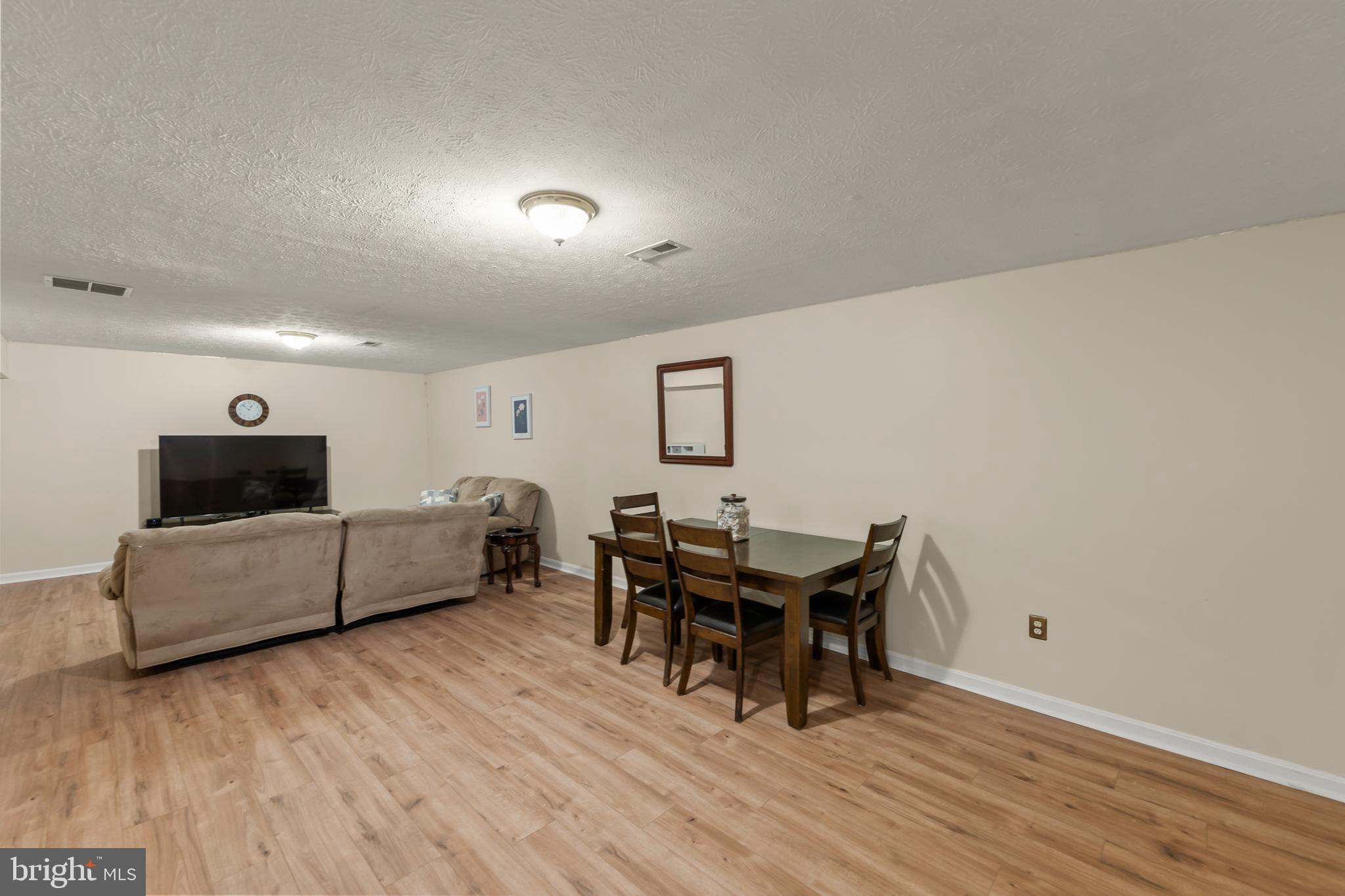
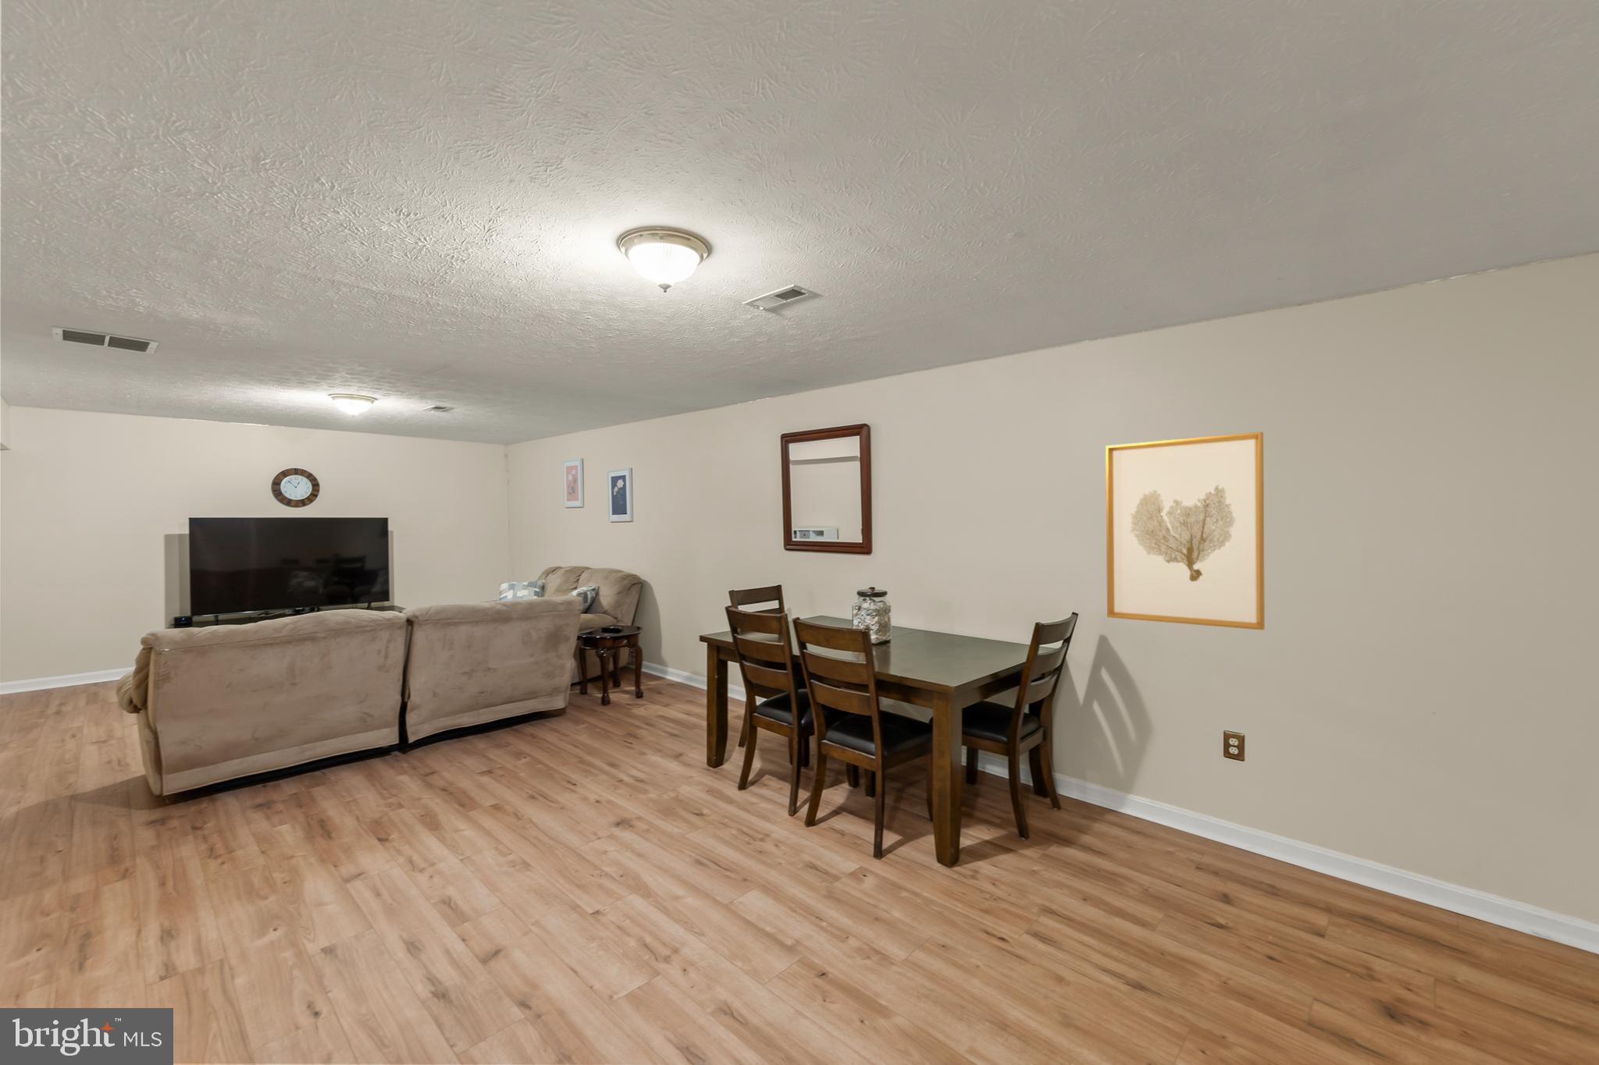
+ wall art (1179, 530)
